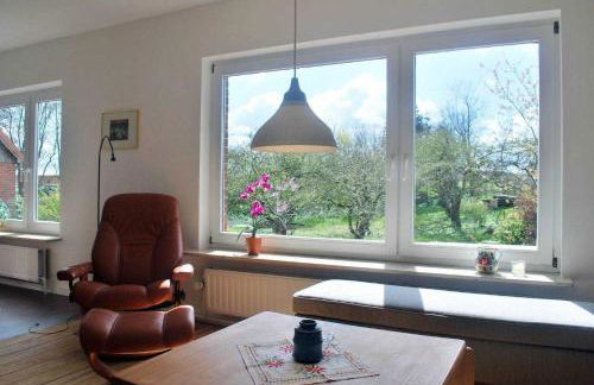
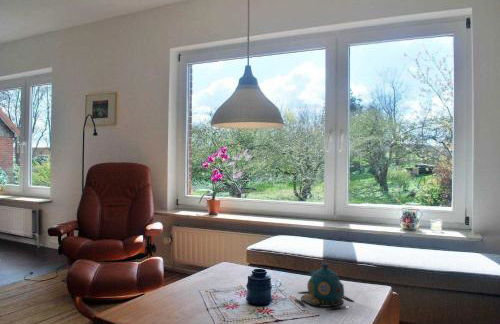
+ teapot (323, 281)
